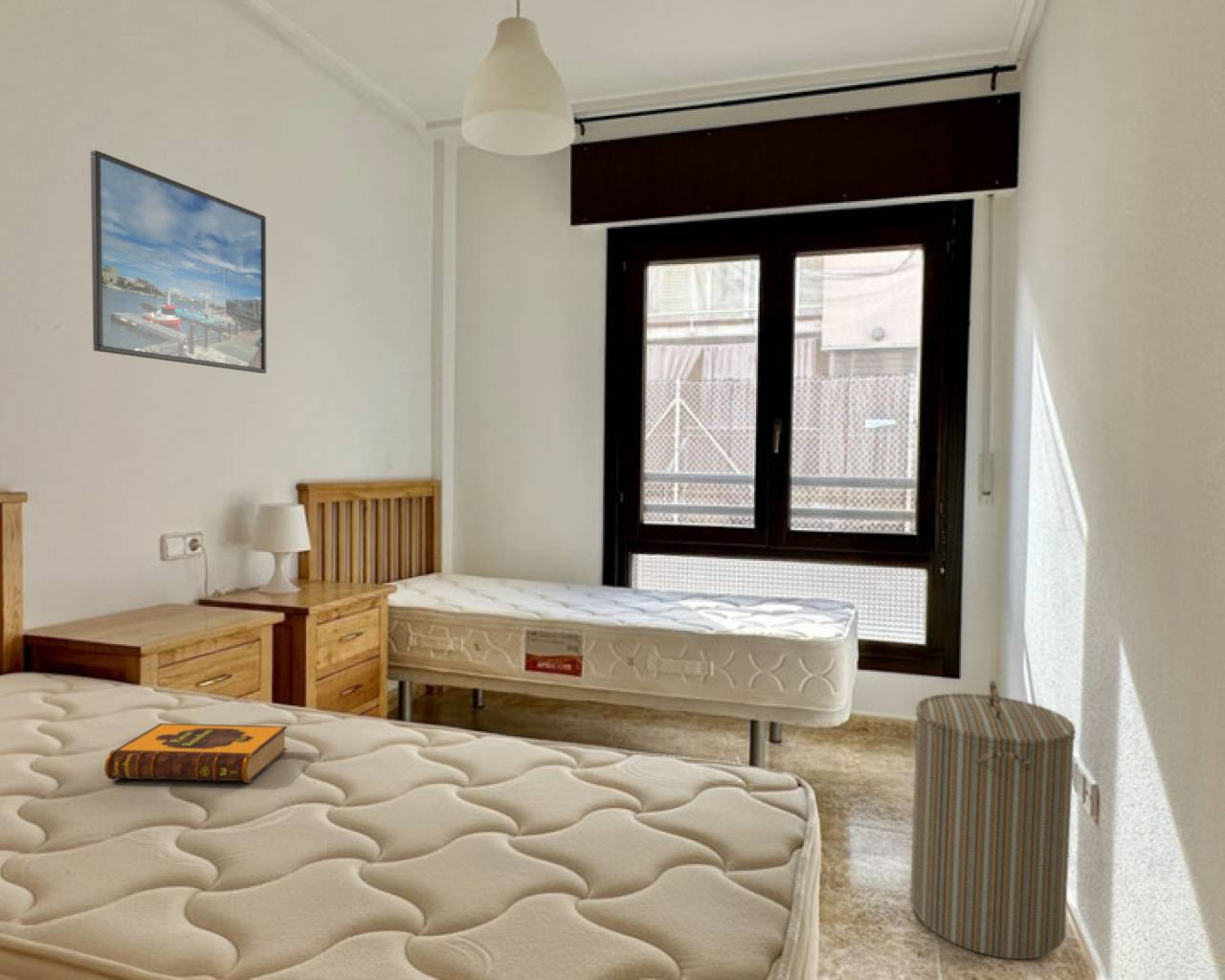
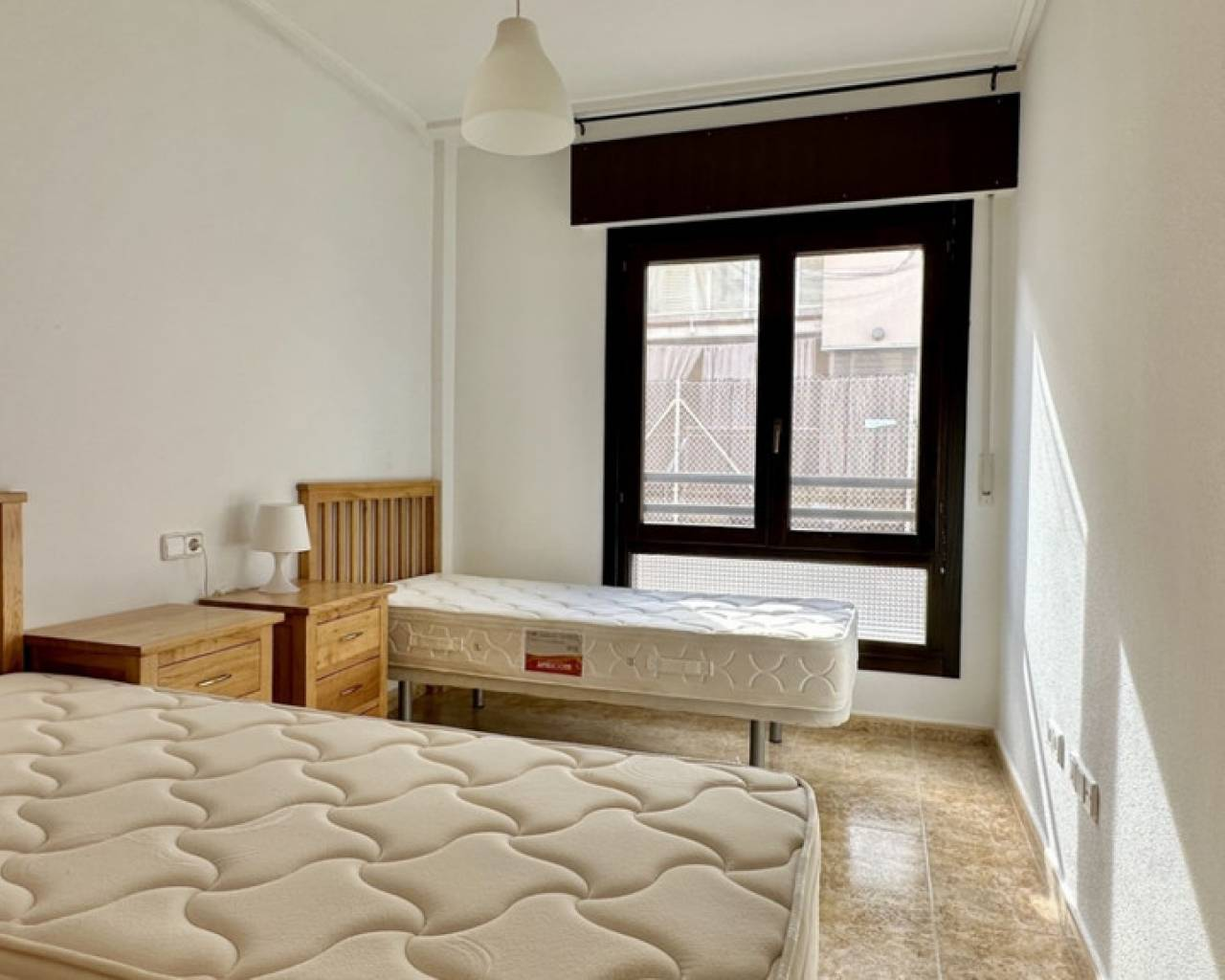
- hardback book (200, 753)
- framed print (189, 276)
- laundry hamper (989, 800)
